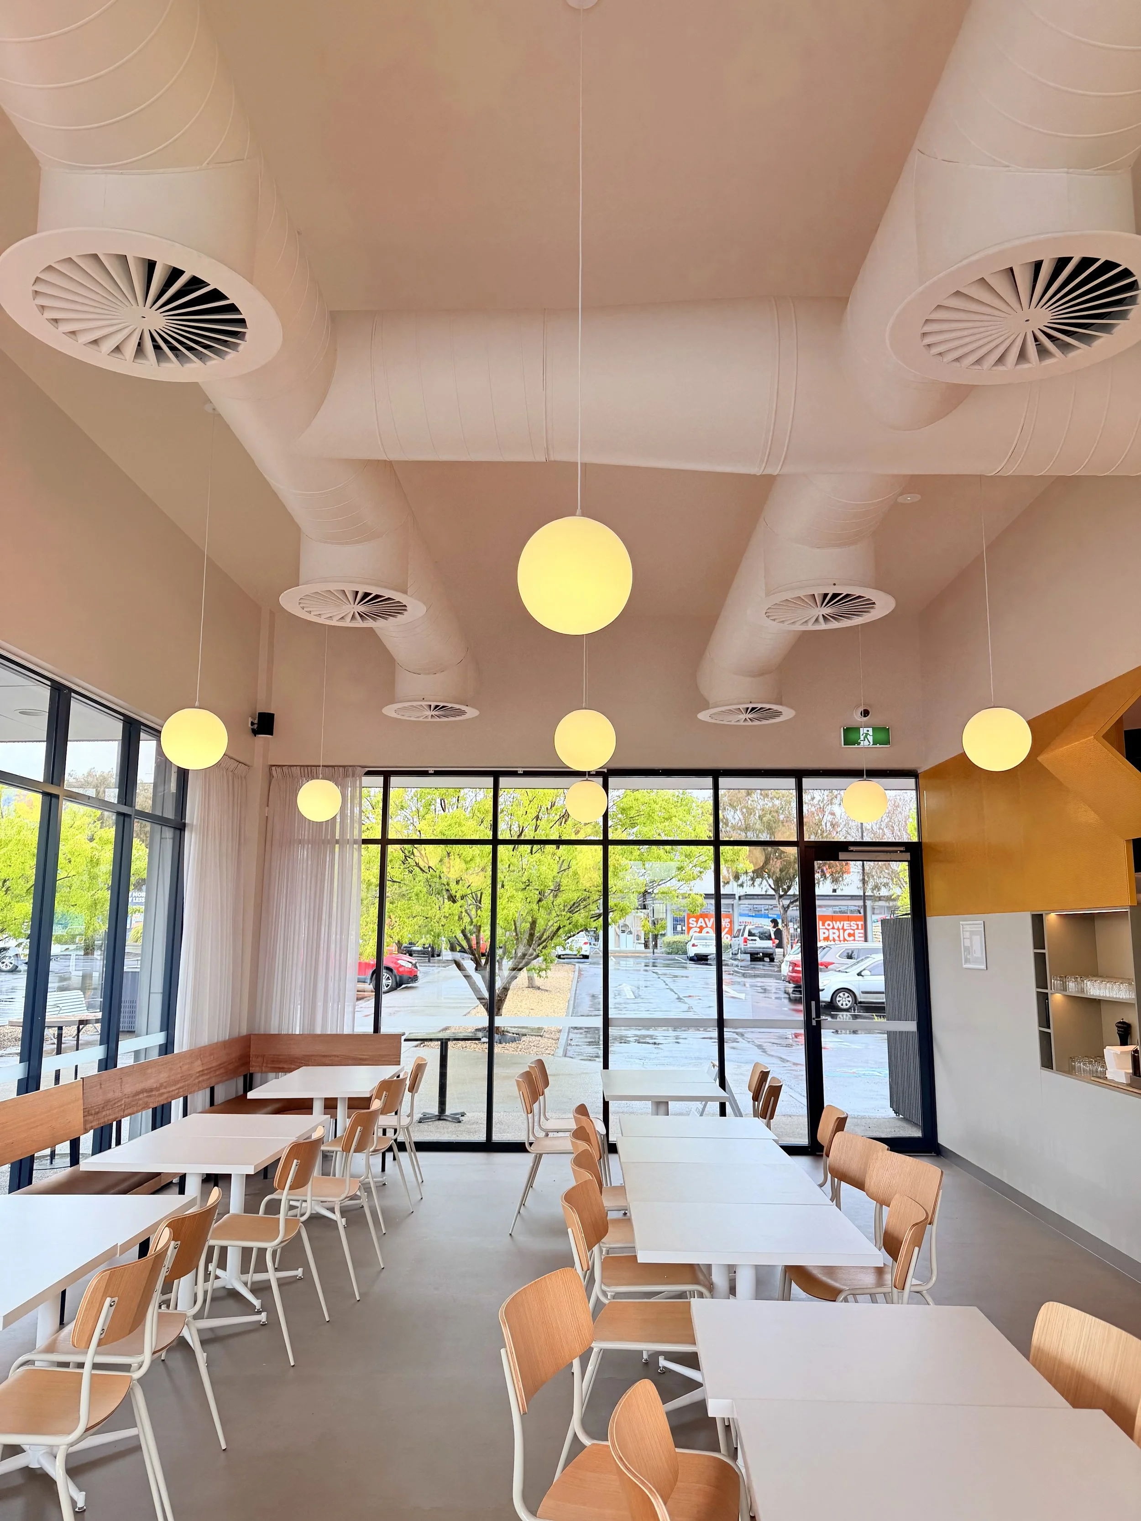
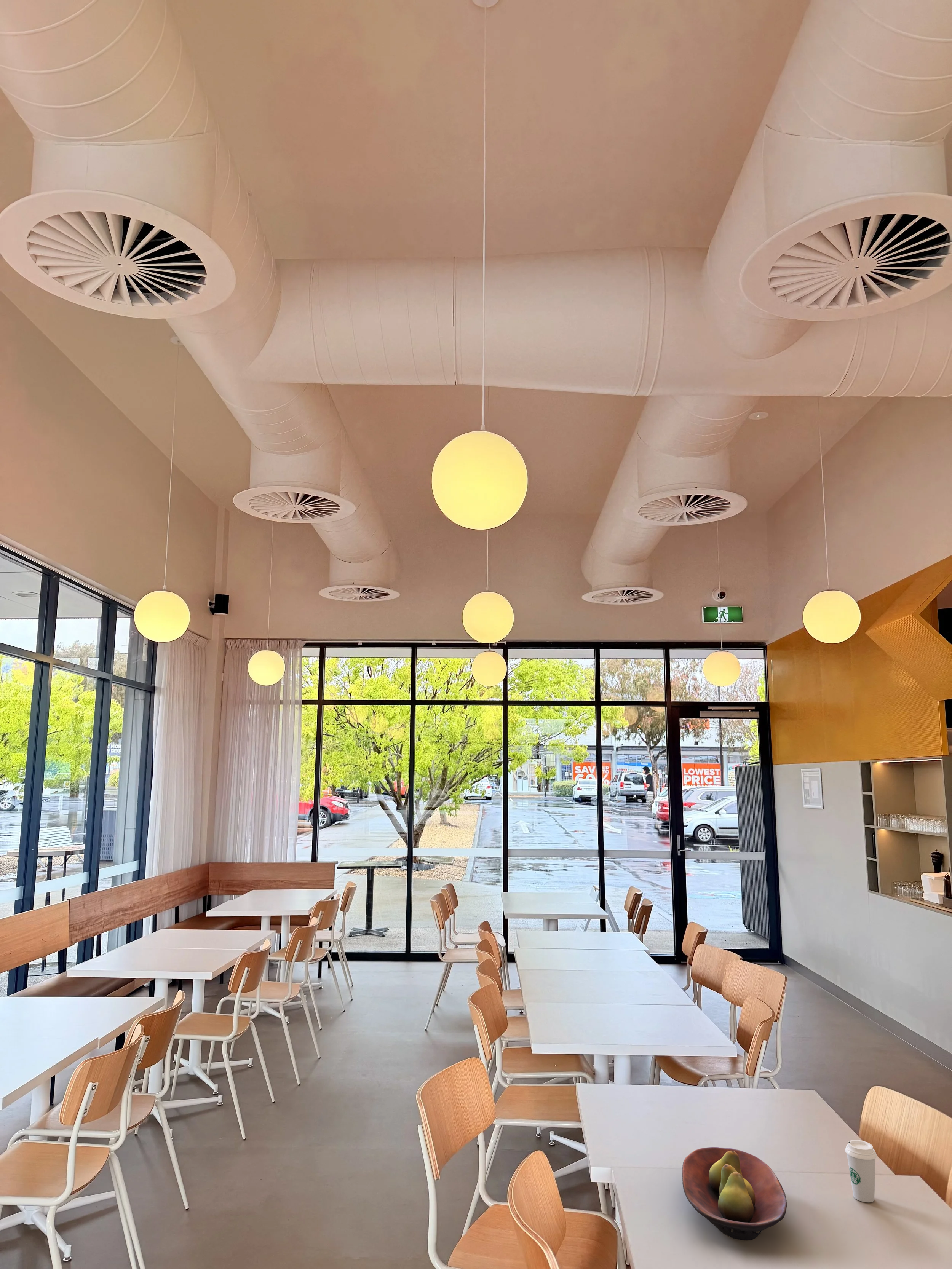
+ fruit bowl (732, 1185)
+ coffee cup (862, 1171)
